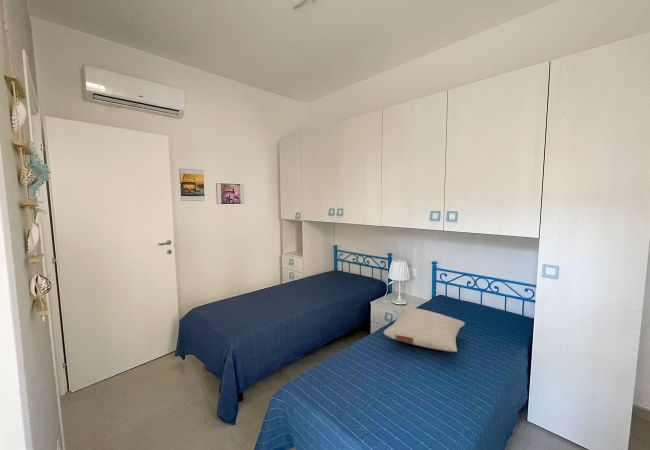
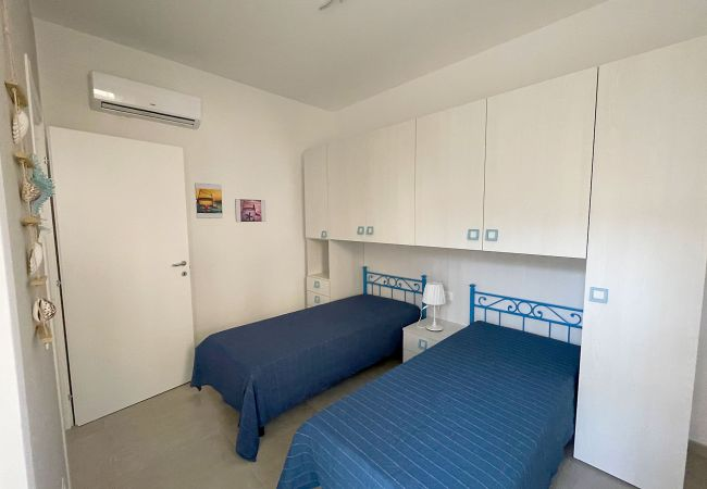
- pillow (425, 327)
